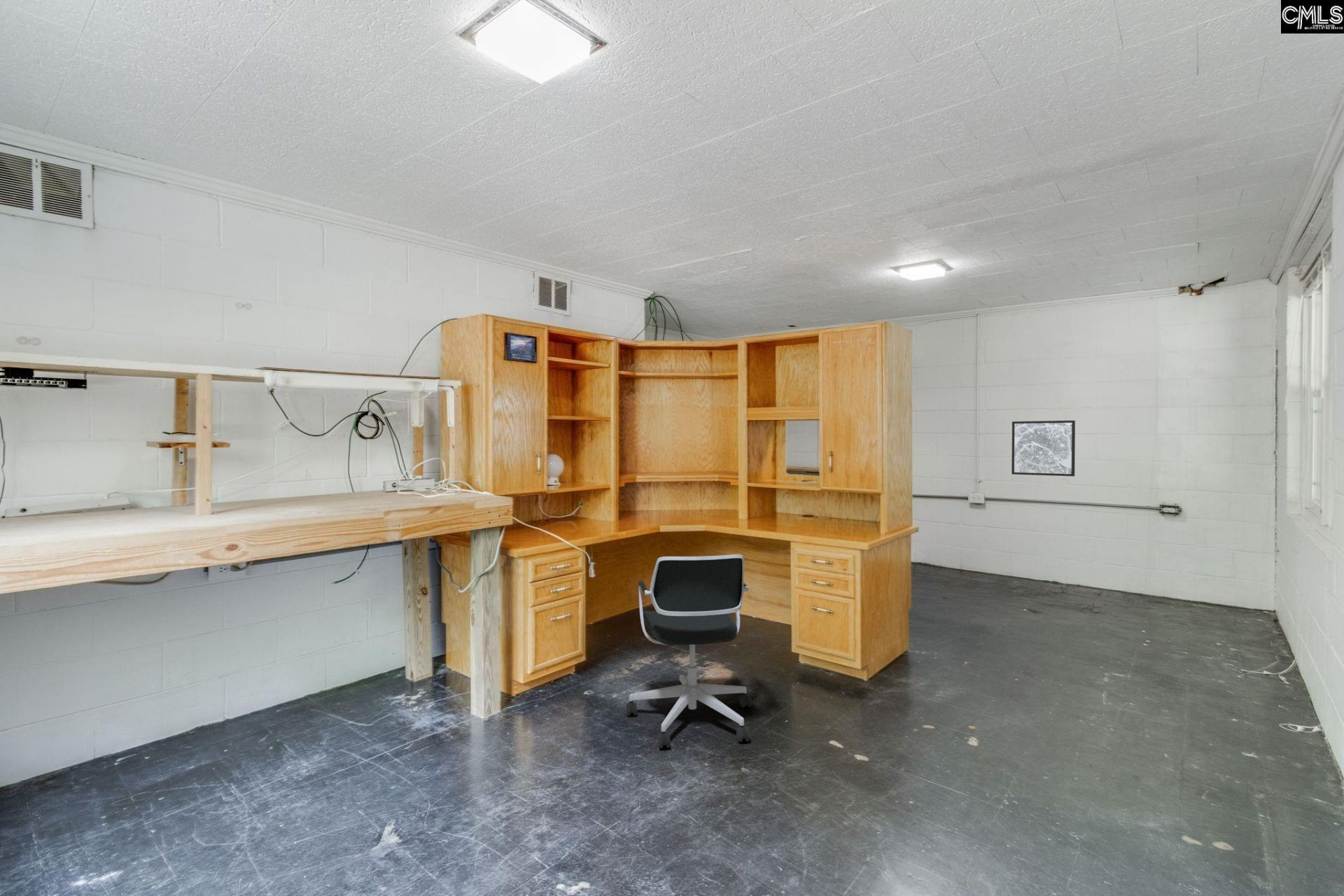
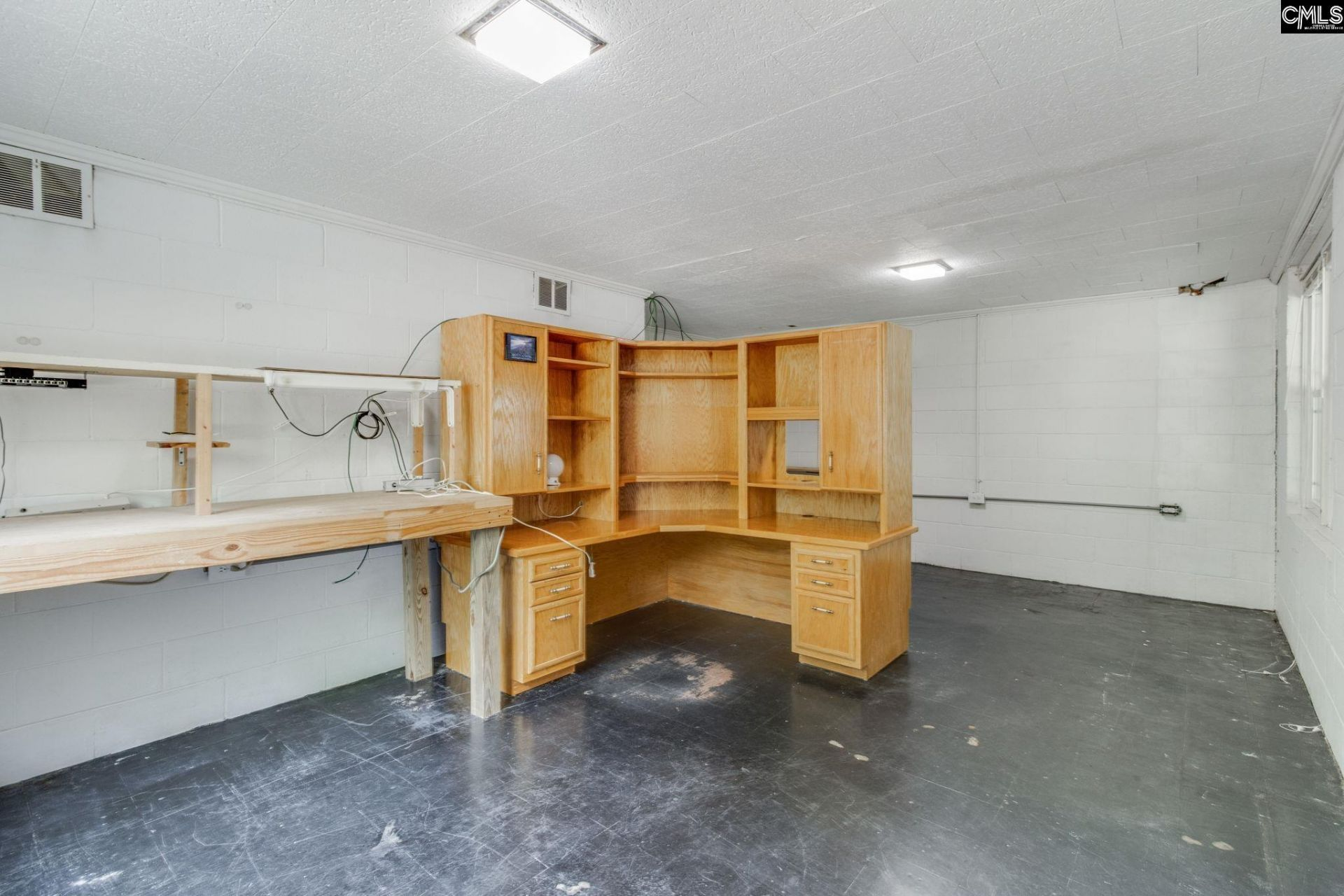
- office chair (692, 631)
- wall art (1042, 448)
